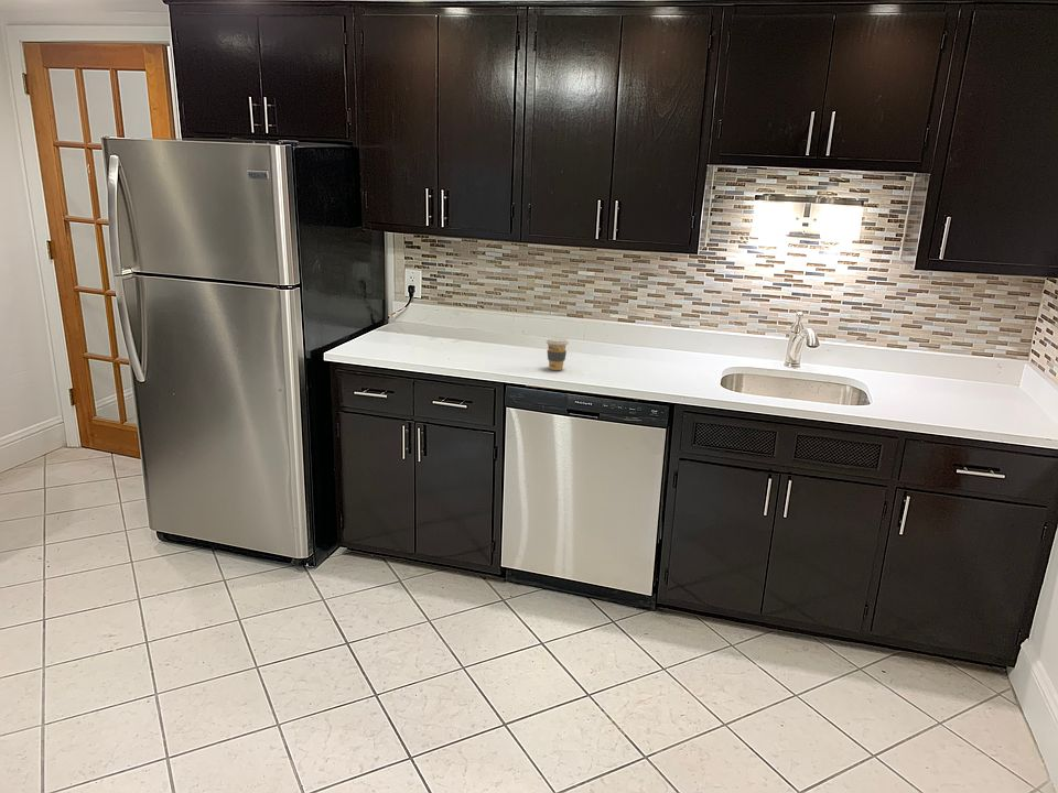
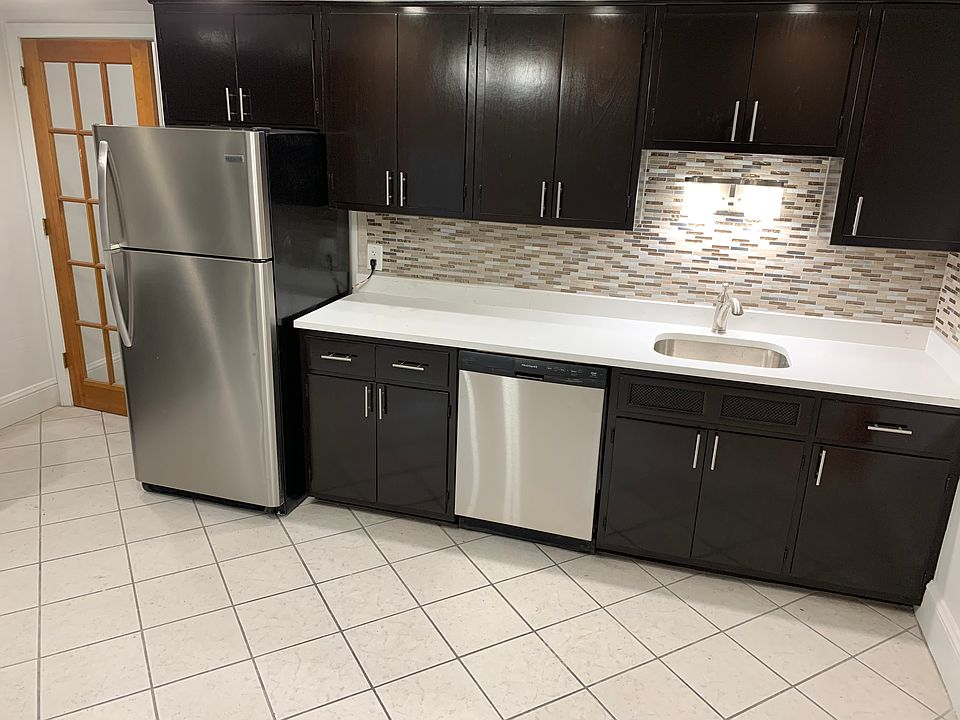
- coffee cup (557, 354)
